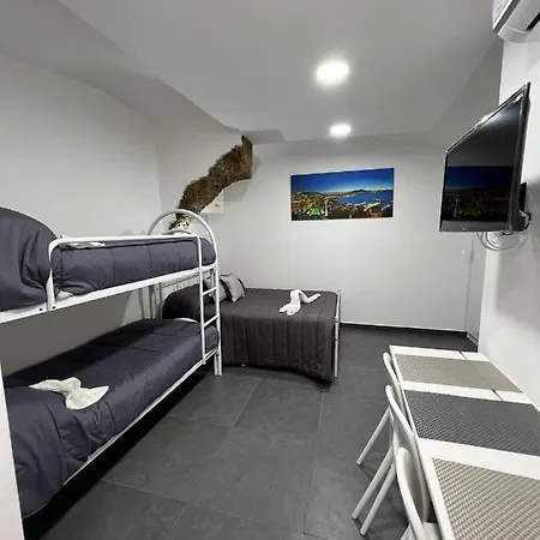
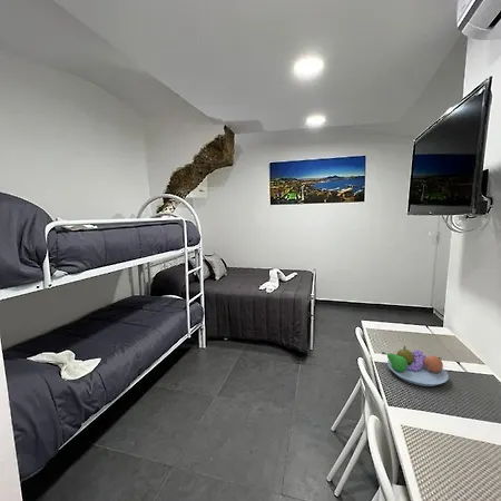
+ fruit bowl (414, 363)
